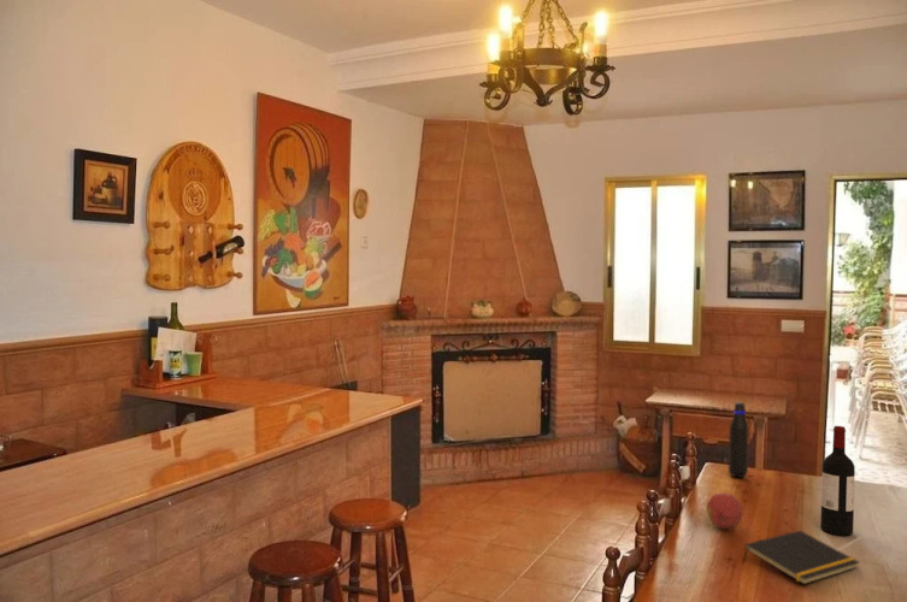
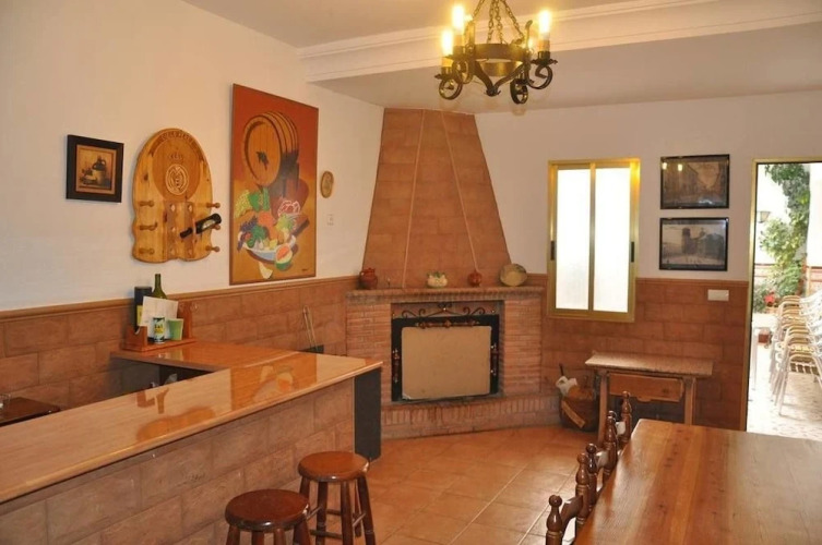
- wine bottle (837, 478)
- notepad (801, 555)
- water bottle (738, 439)
- fruit (724, 509)
